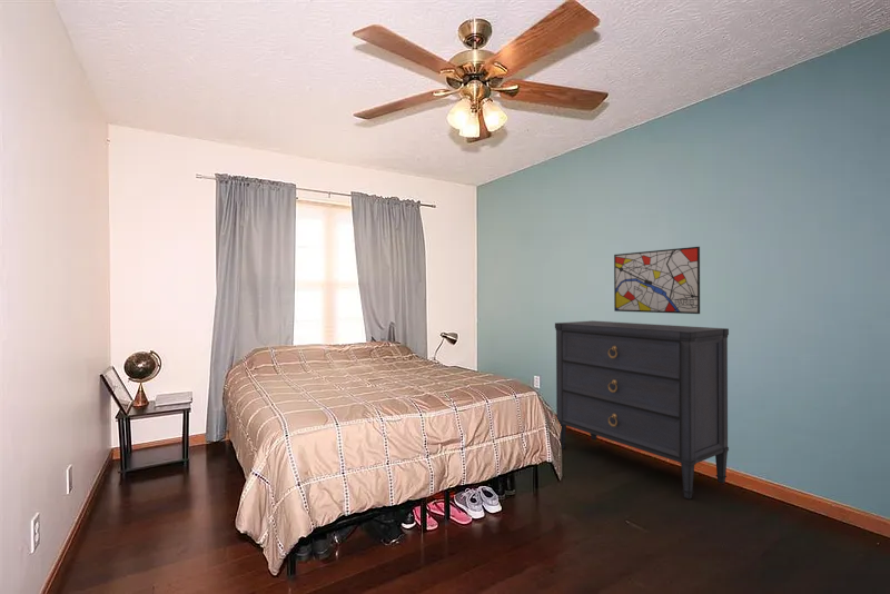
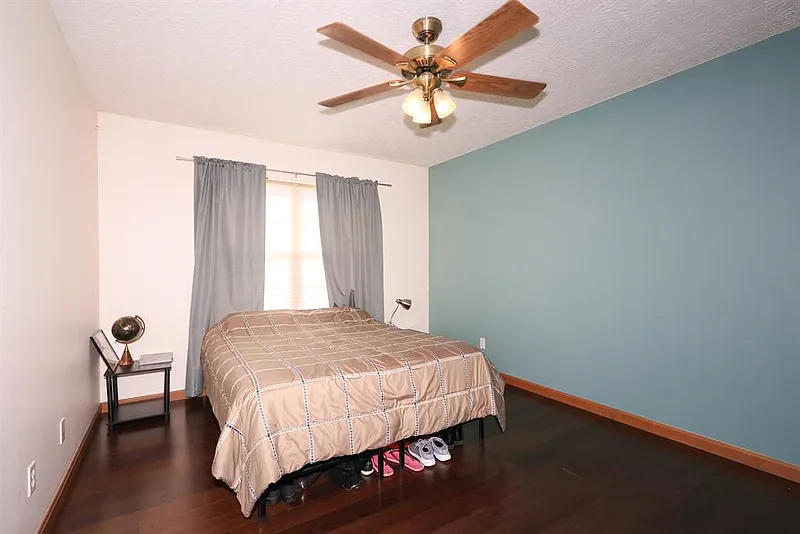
- dresser (632, 394)
- wall art (653, 281)
